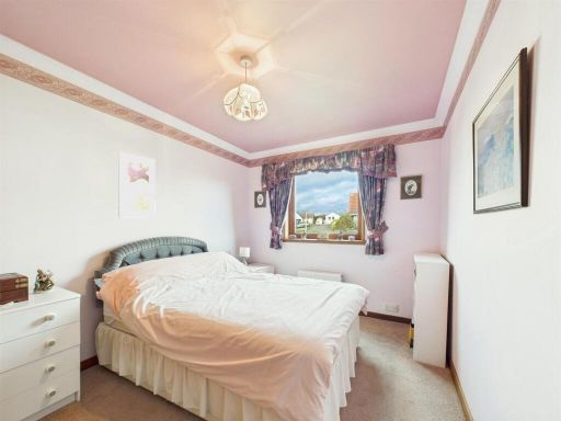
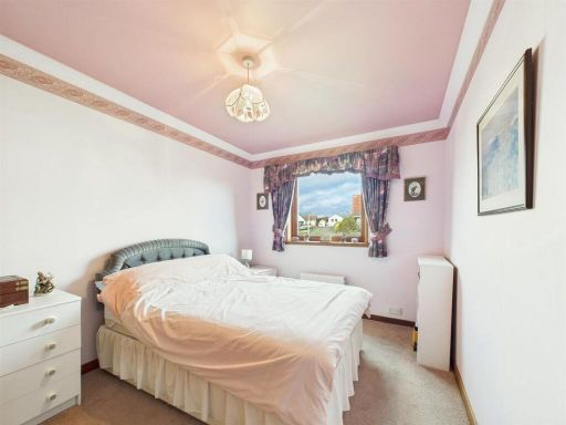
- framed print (138, 186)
